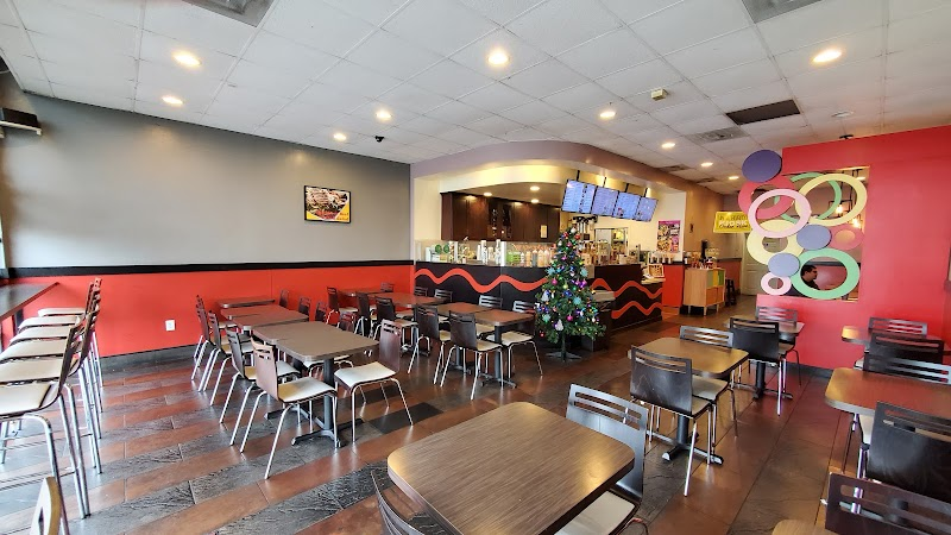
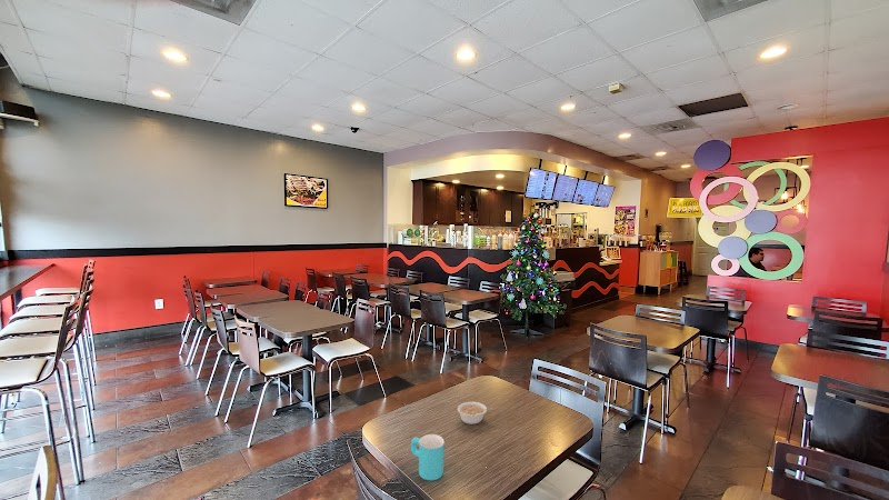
+ cup (428, 453)
+ legume (472, 412)
